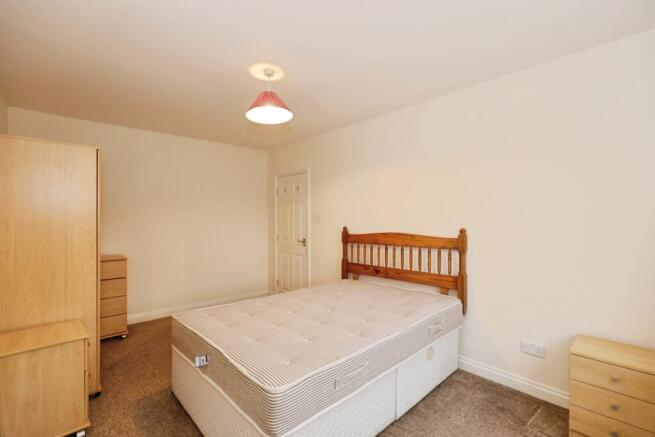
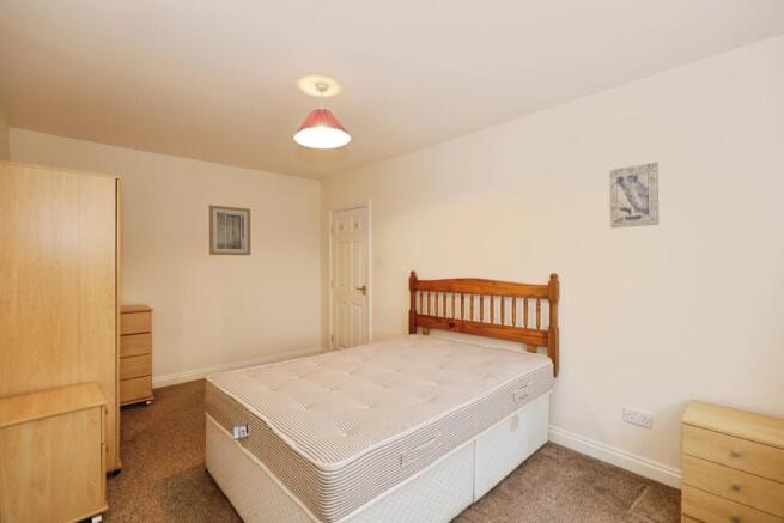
+ wall art (633, 196)
+ wall art (230, 231)
